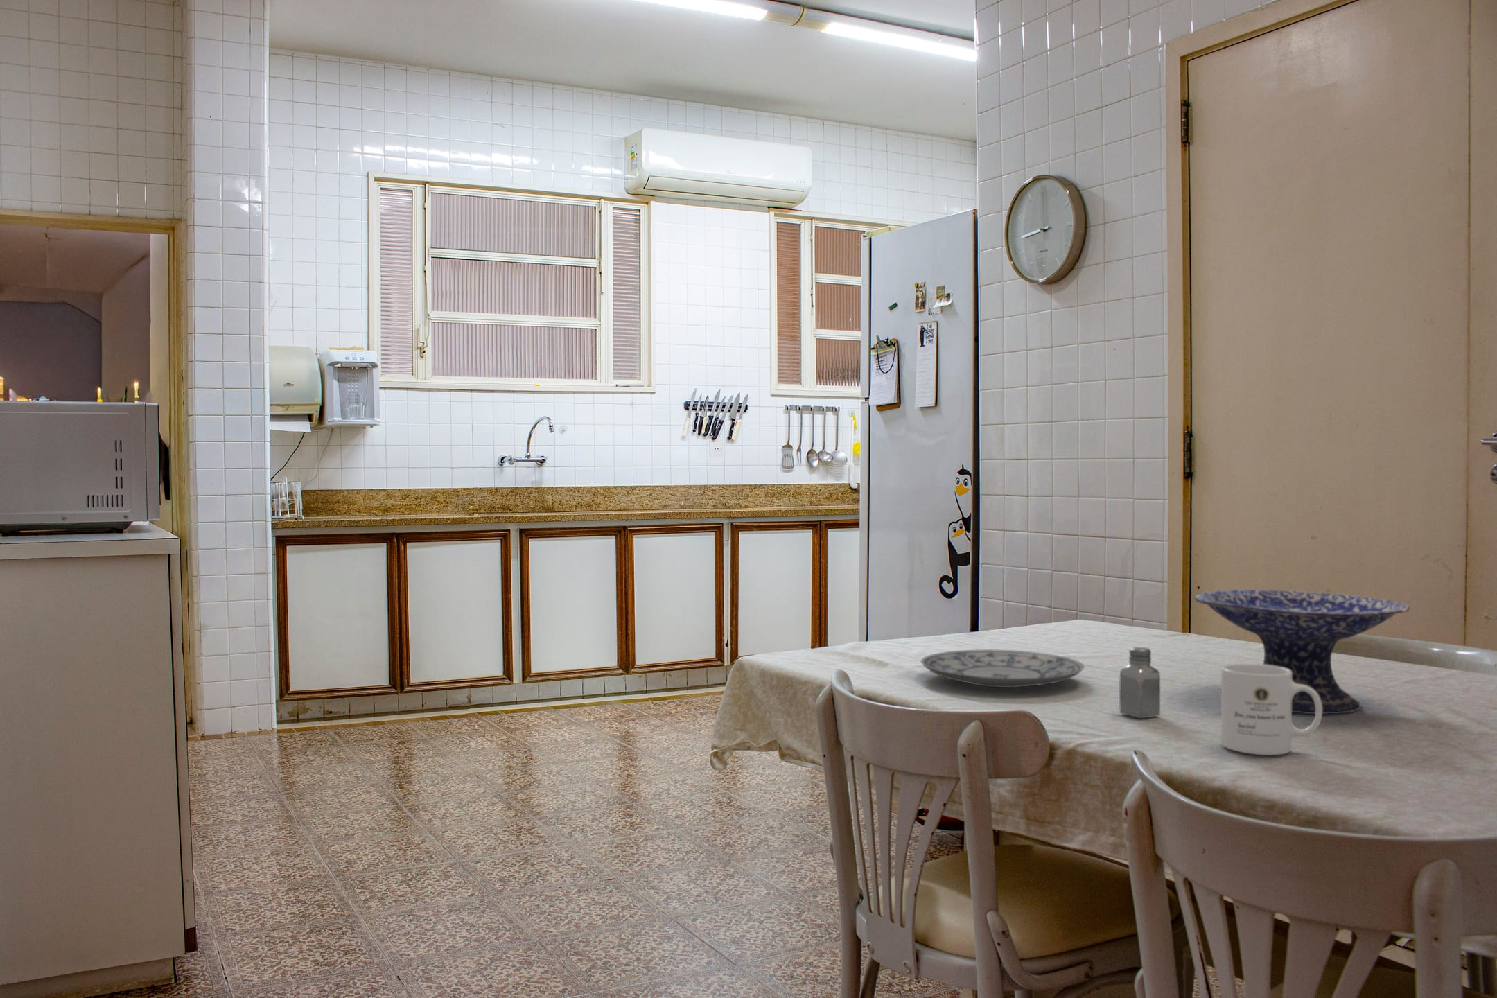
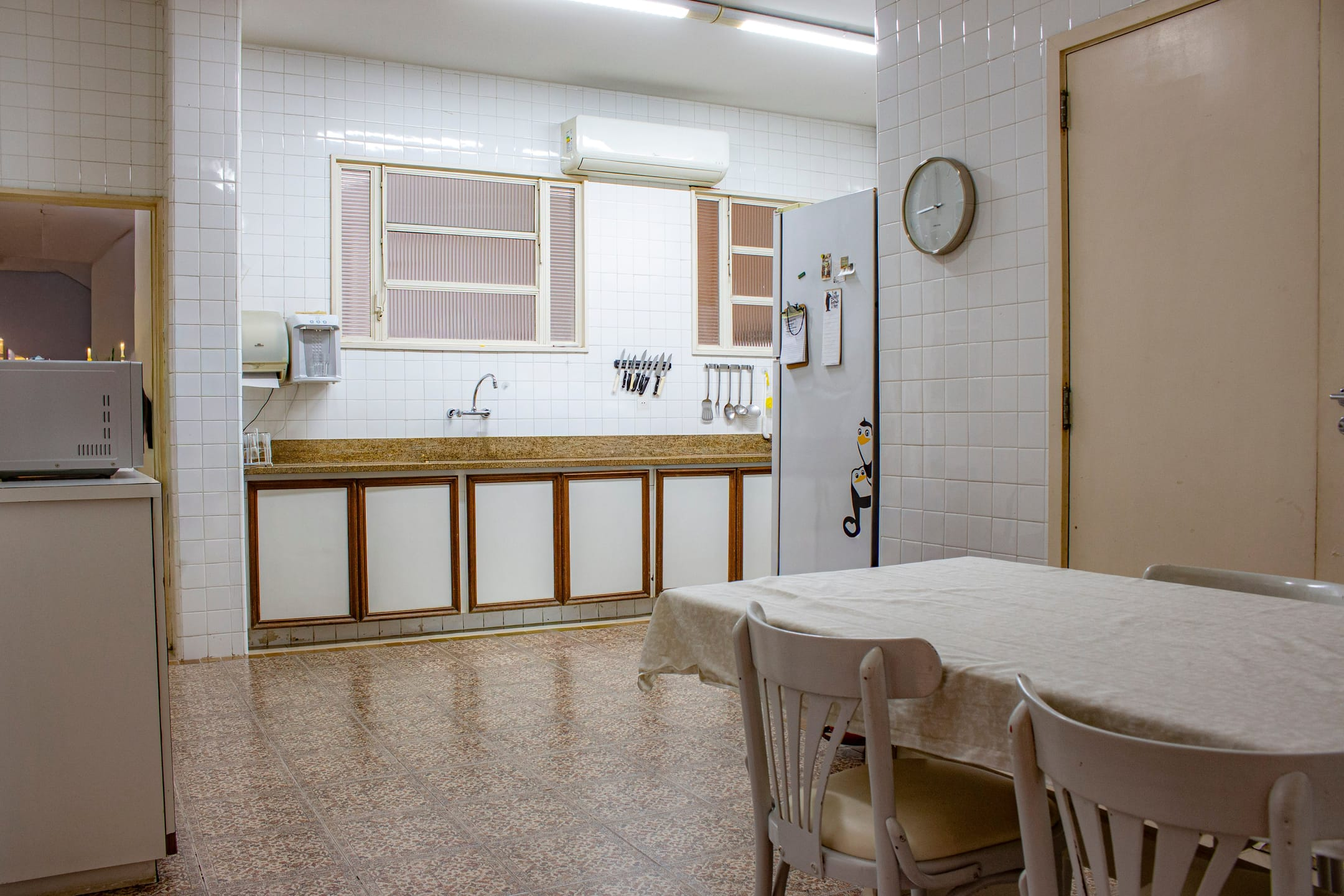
- plate (1000, 671)
- decorative bowl (1298, 650)
- saltshaker (1139, 682)
- mug (1271, 710)
